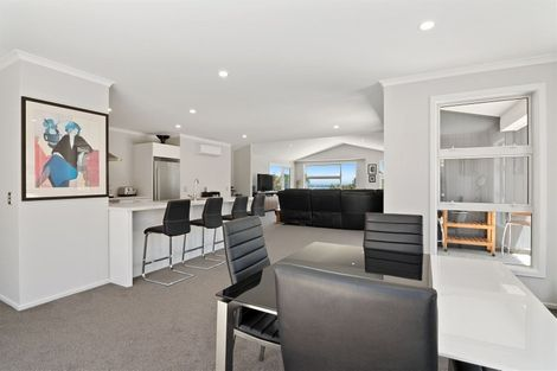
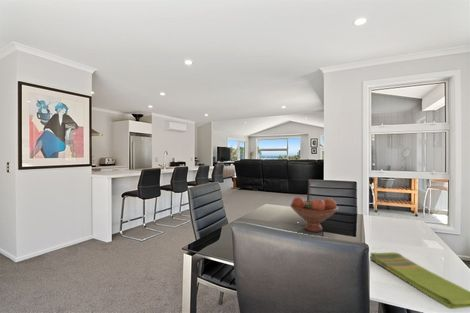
+ dish towel (418, 274)
+ fruit bowl (313, 212)
